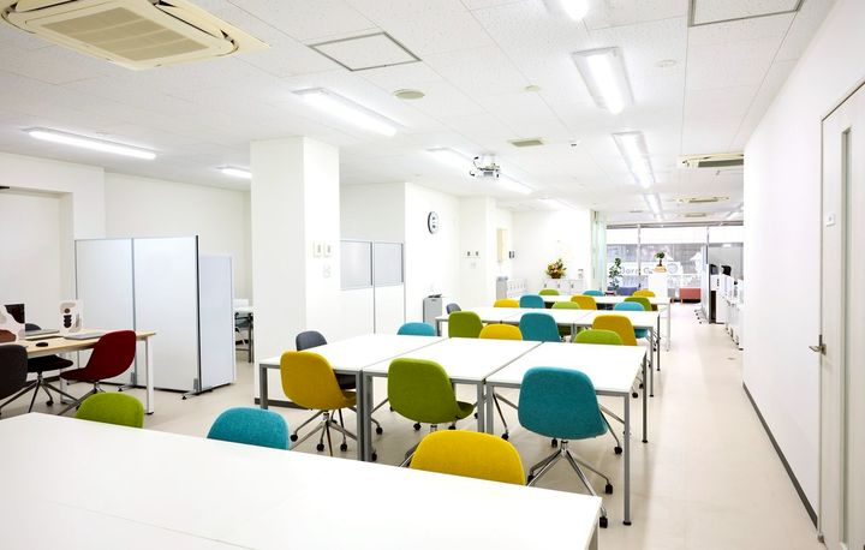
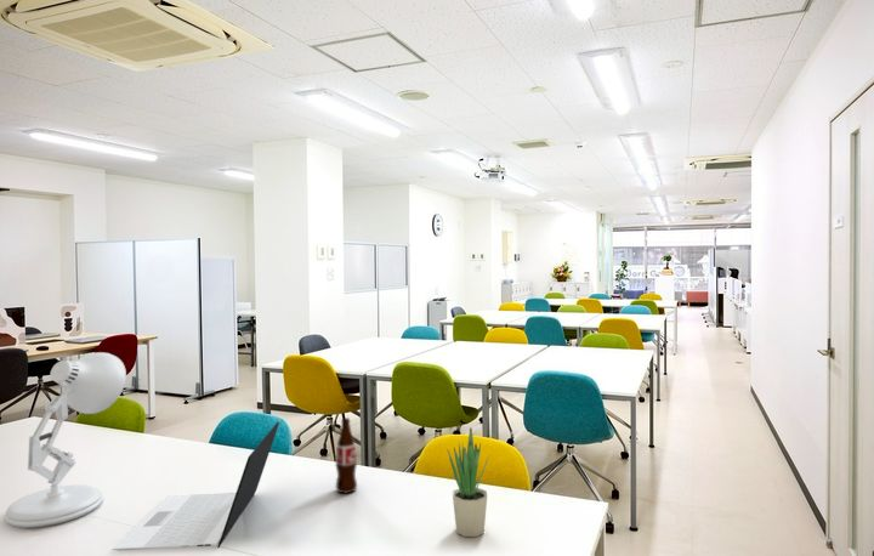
+ desk lamp (59, 427)
+ bottle (346, 454)
+ potted plant (466, 478)
+ laptop (204, 494)
